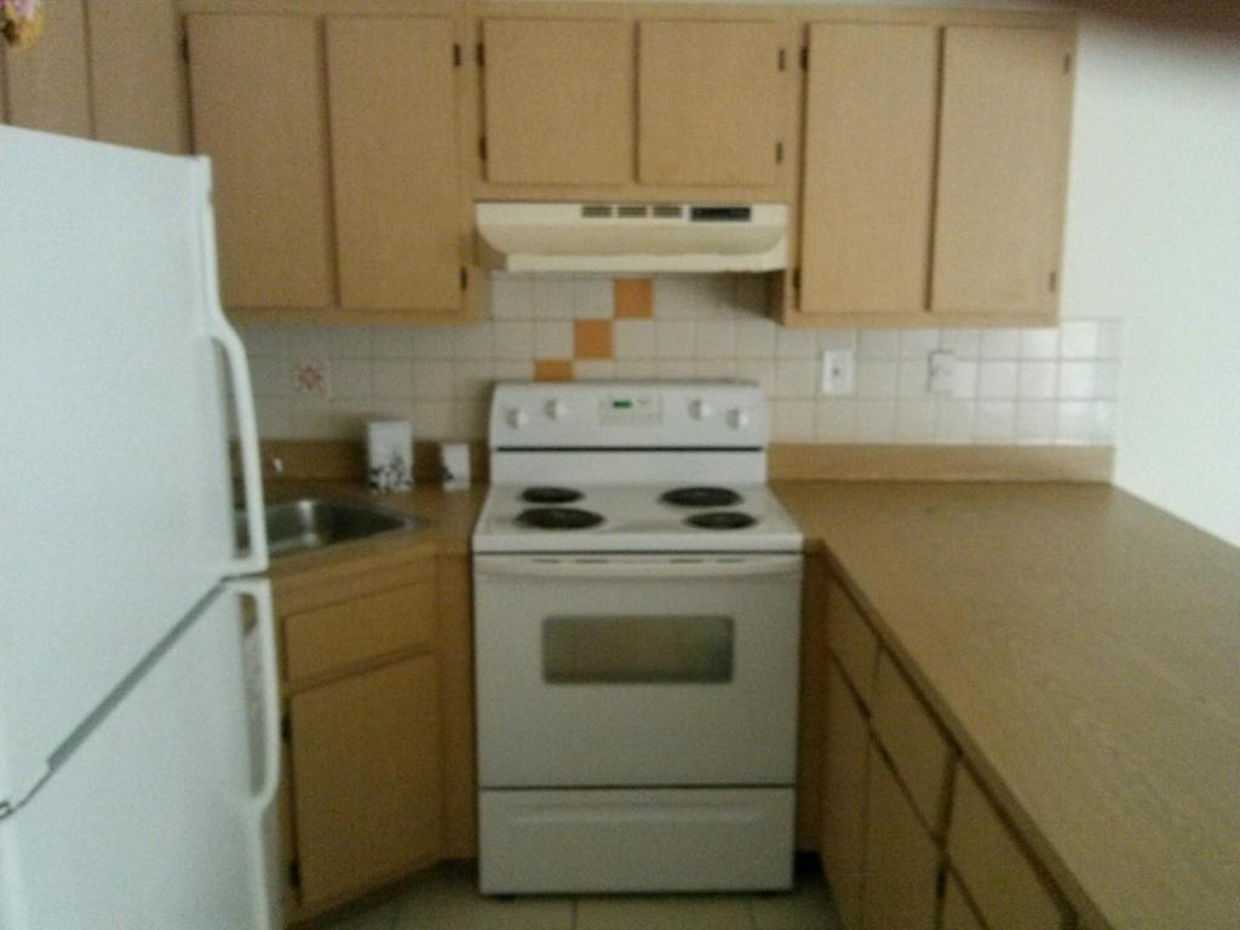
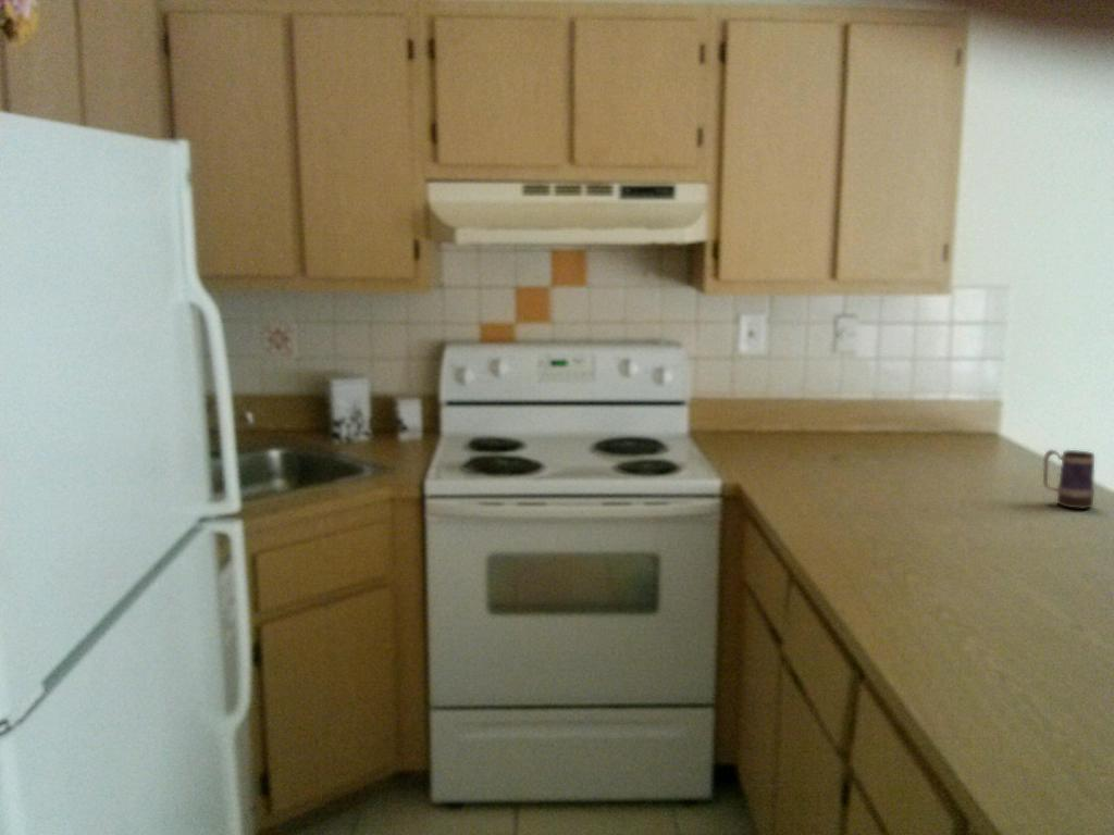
+ mug (1068, 477)
